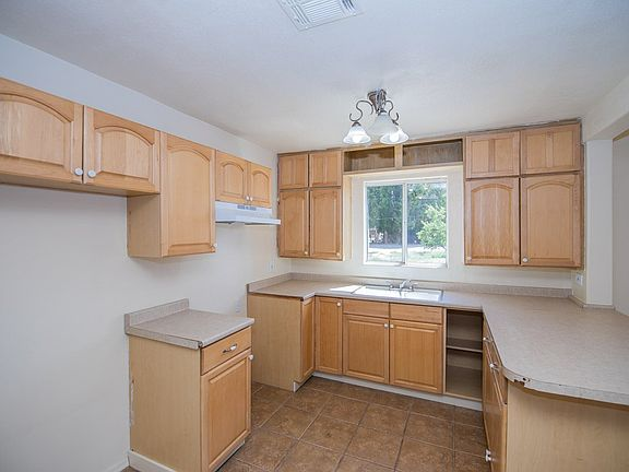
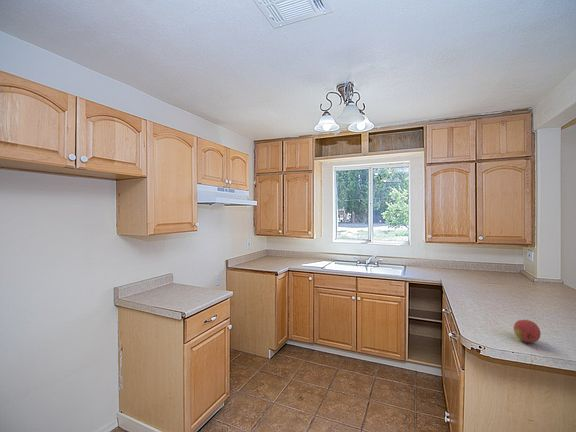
+ fruit (526, 330)
